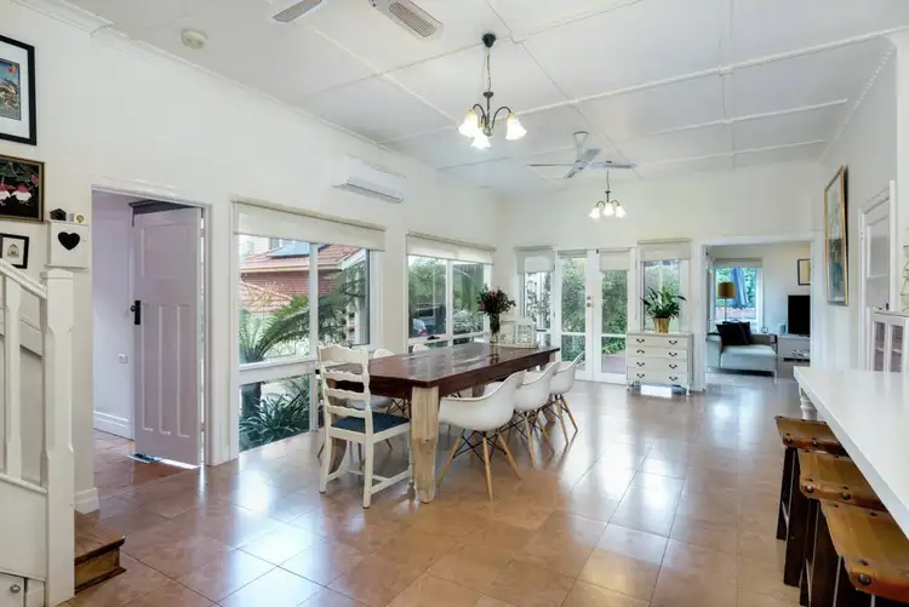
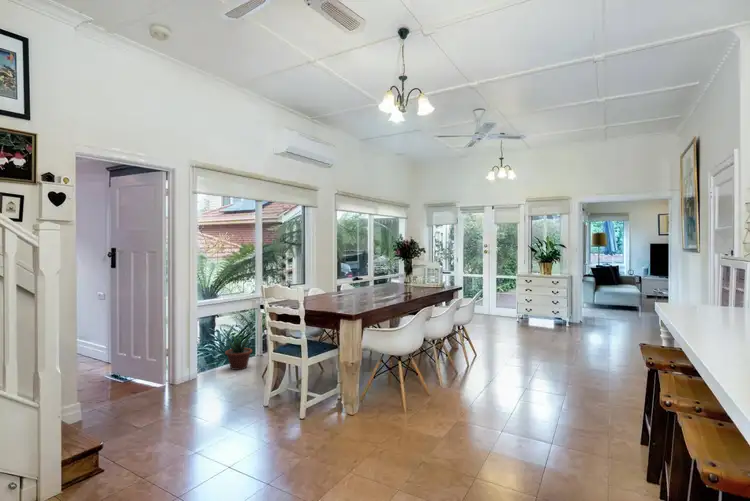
+ potted plant (236, 352)
